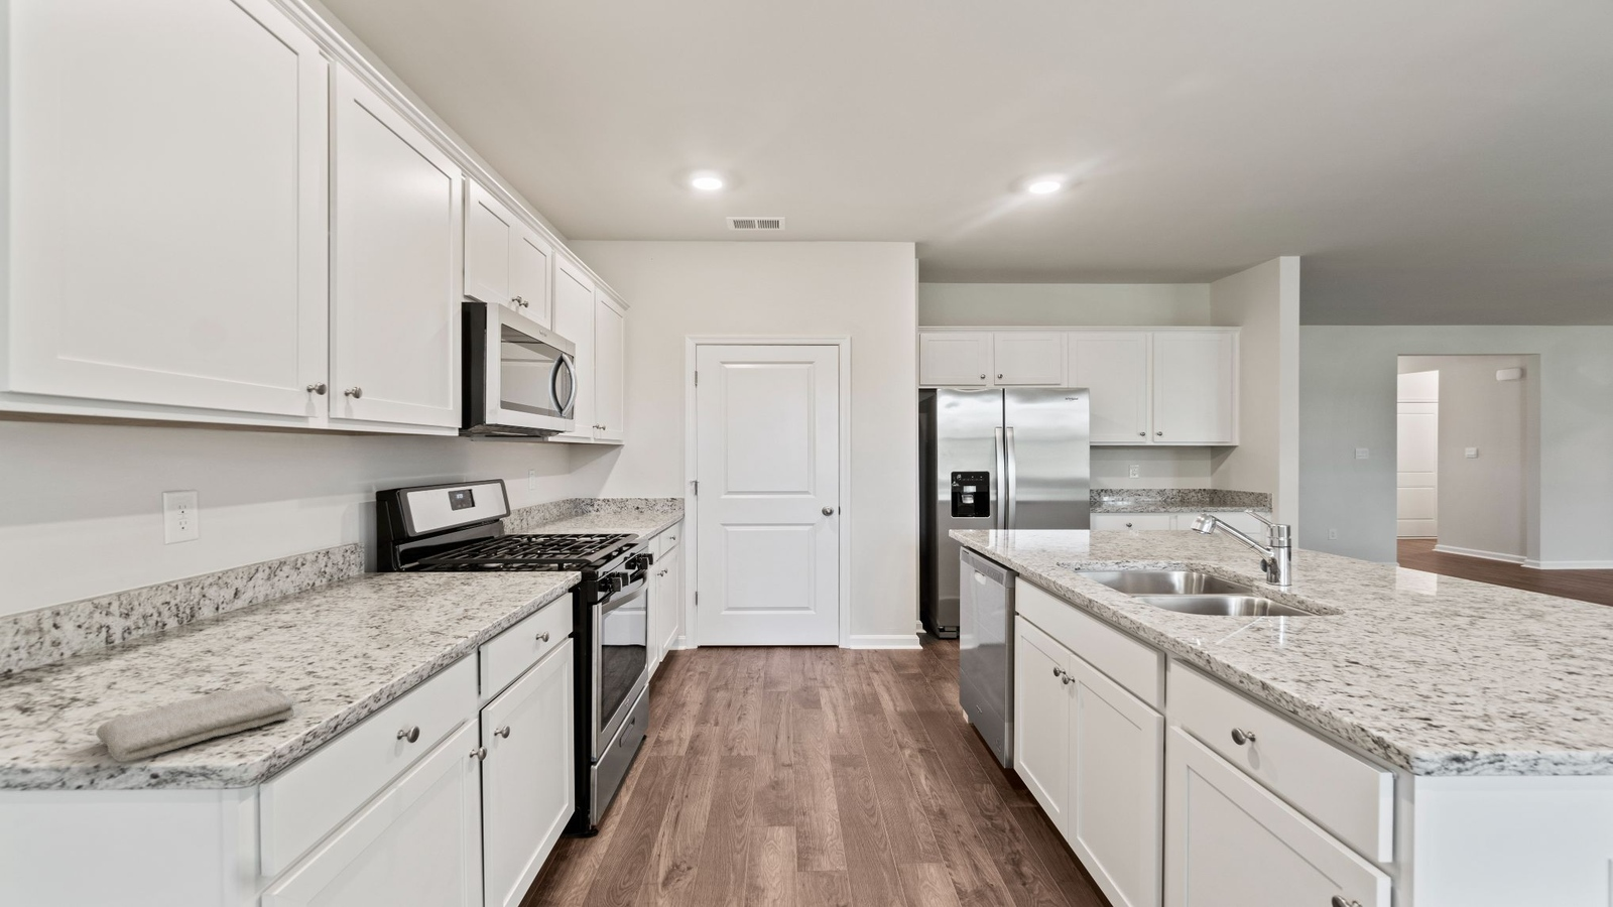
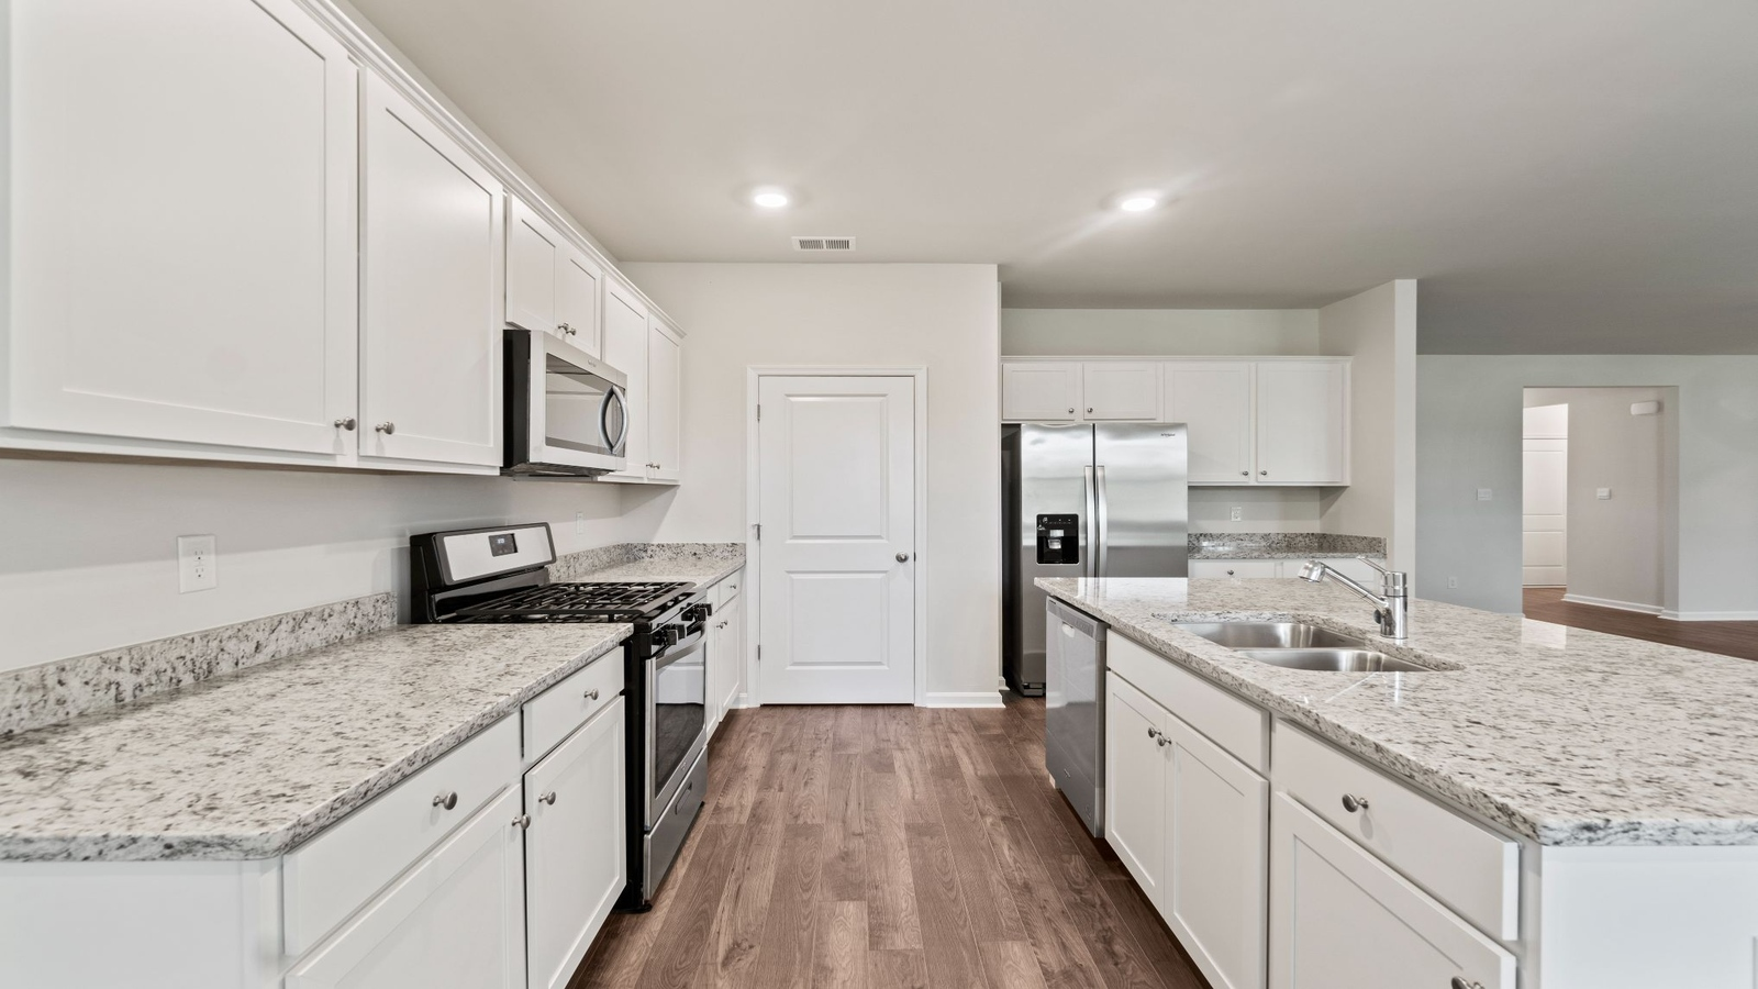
- washcloth (203, 718)
